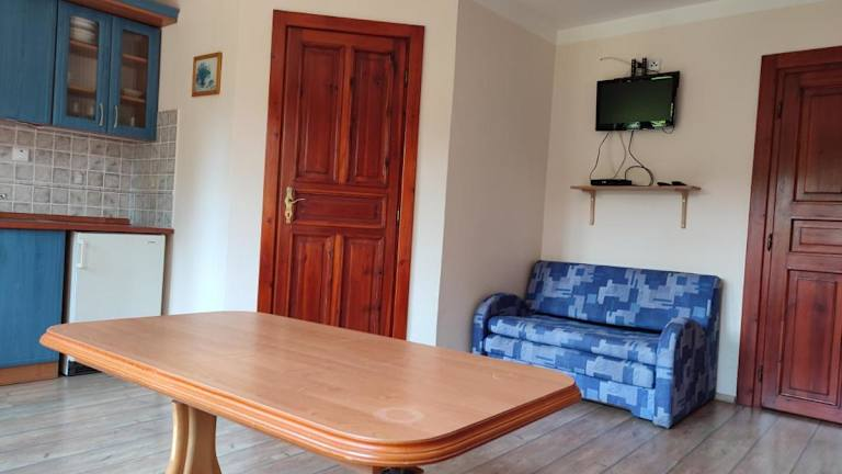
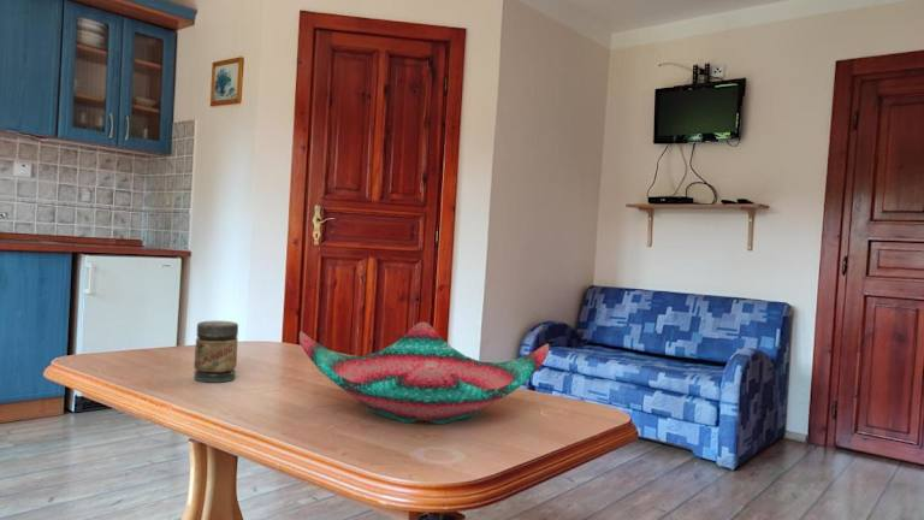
+ jar (215, 350)
+ decorative bowl (424, 373)
